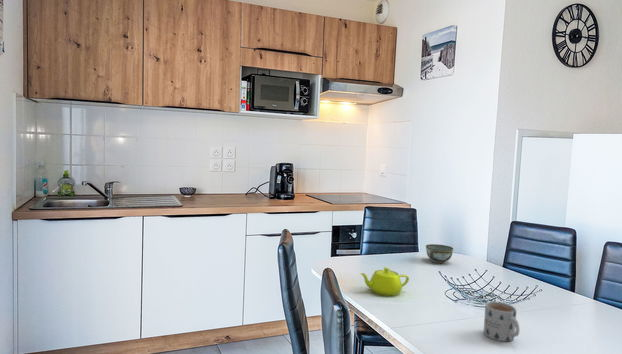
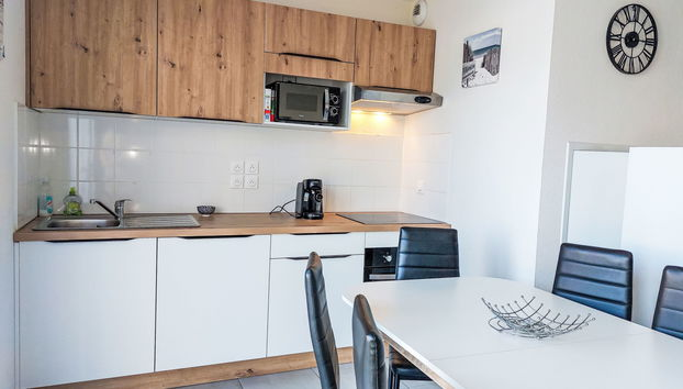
- teapot (384, 280)
- bowl (439, 254)
- mug (503, 323)
